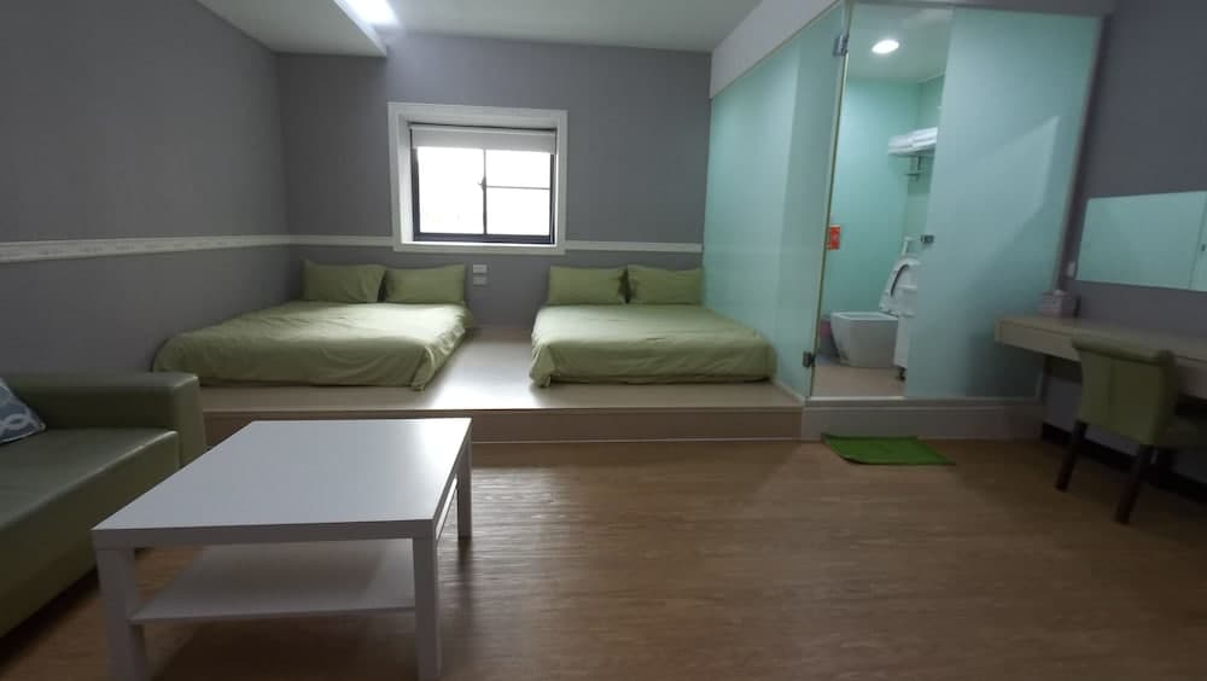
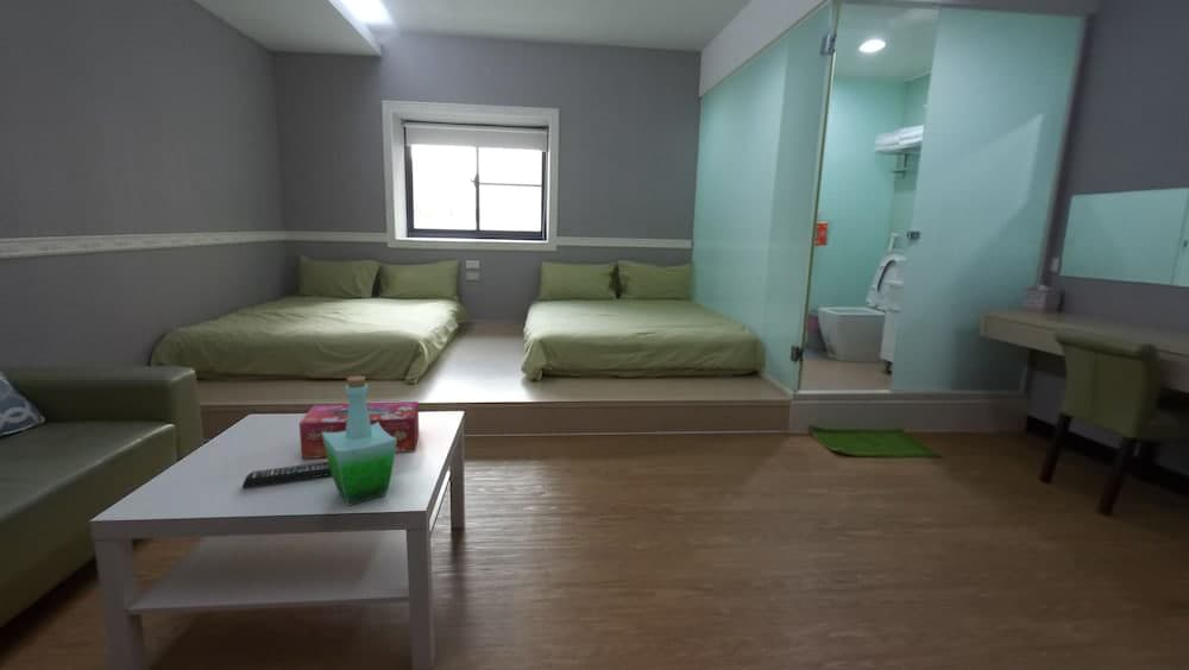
+ bottle (359, 436)
+ tissue box (371, 424)
+ remote control (295, 473)
